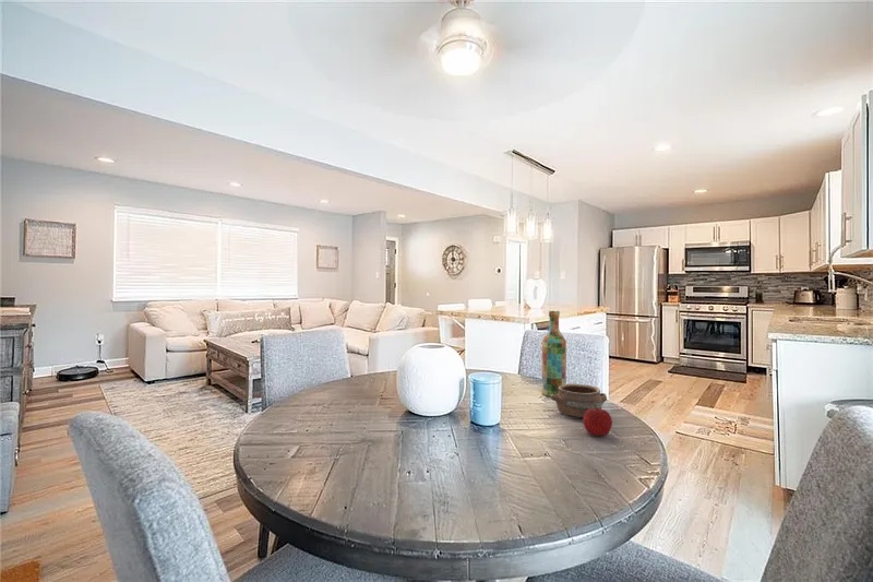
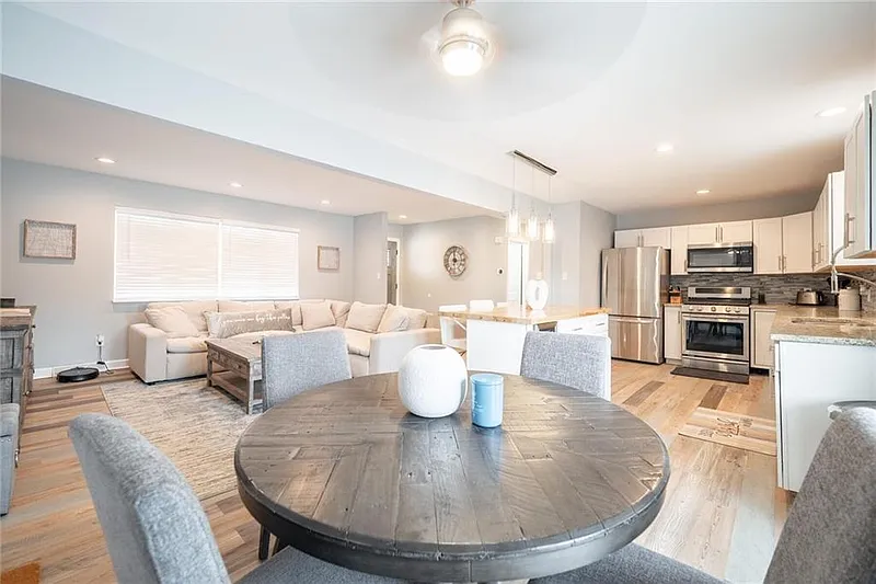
- pottery (578, 400)
- apple (597, 419)
- wine bottle (553, 352)
